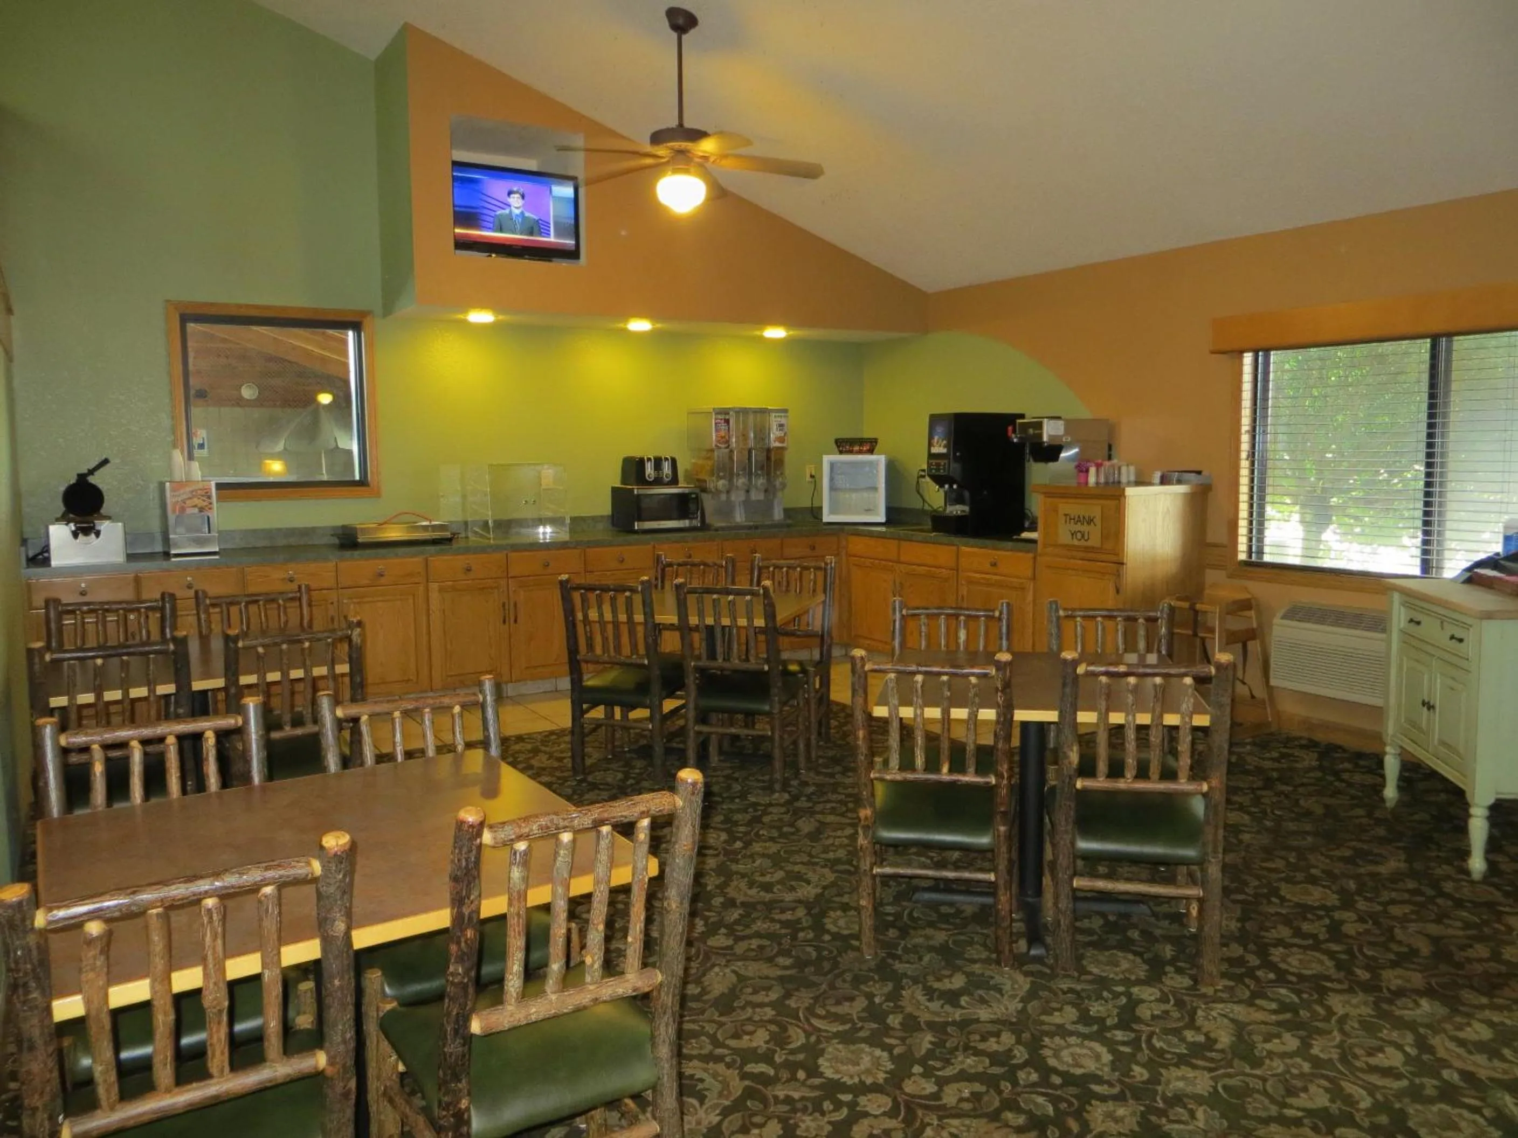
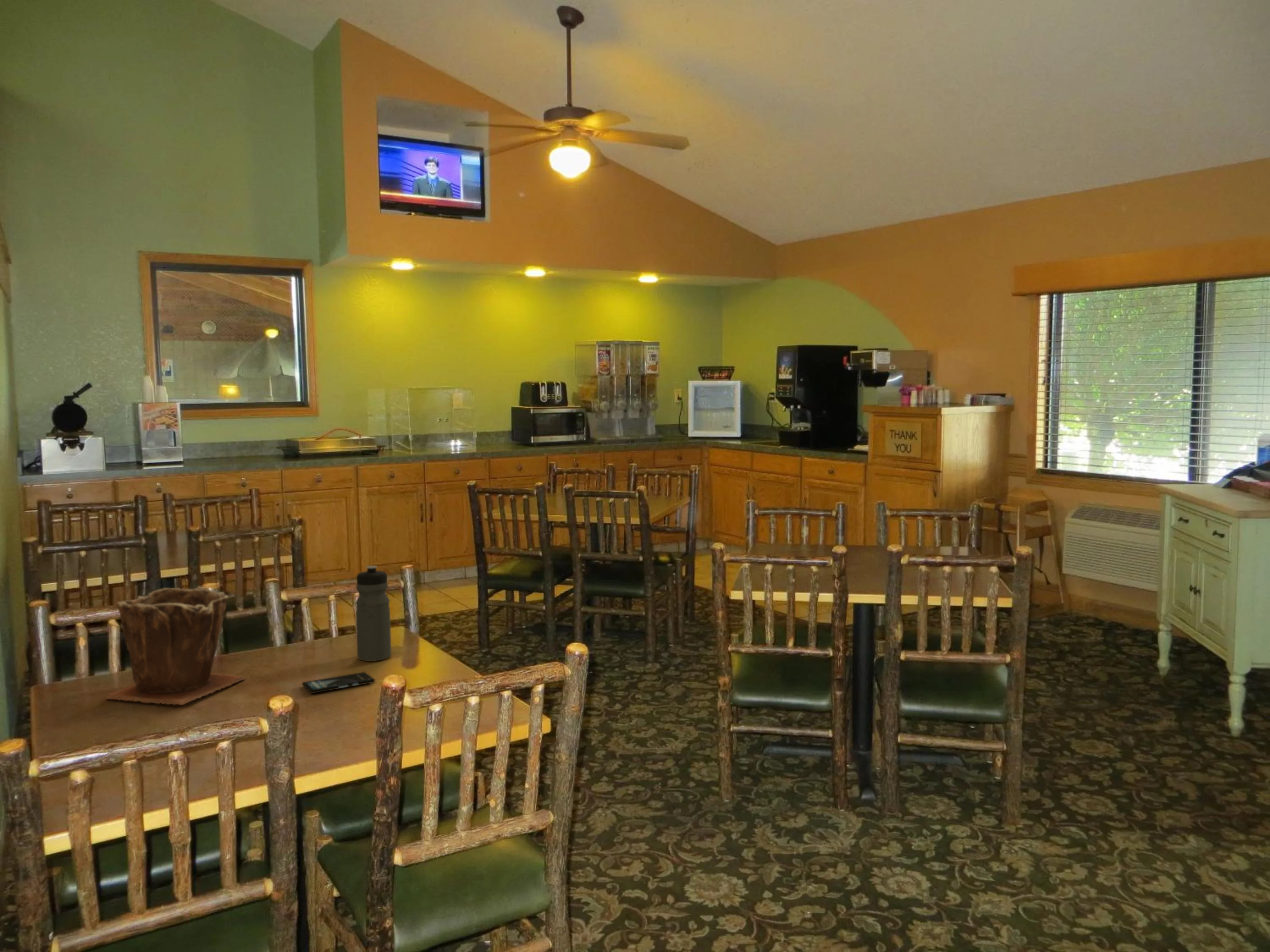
+ water bottle (373, 612)
+ plant pot (175, 641)
+ smartphone (339, 682)
